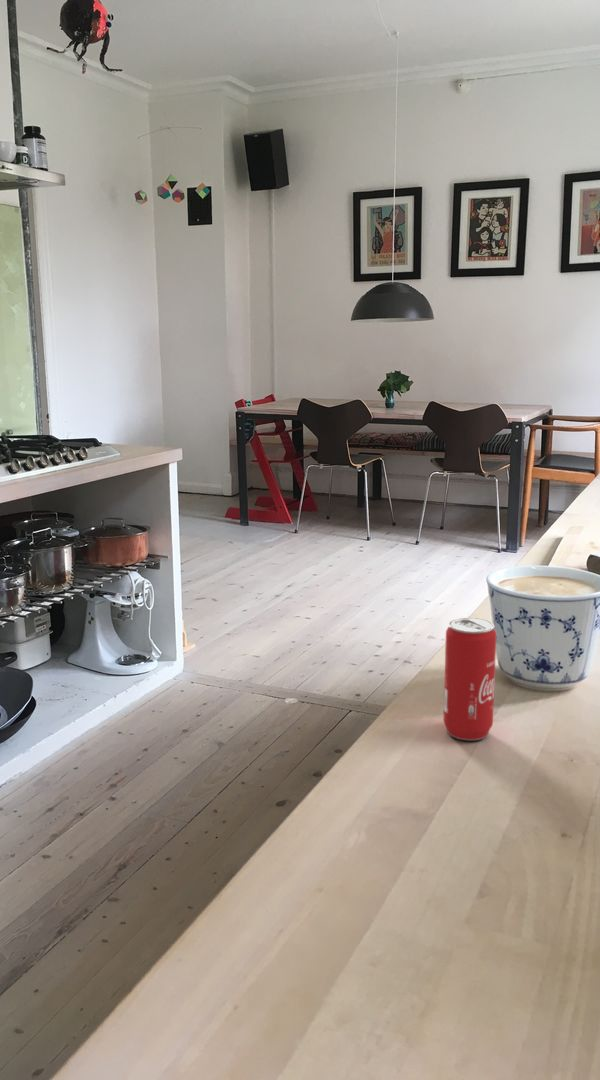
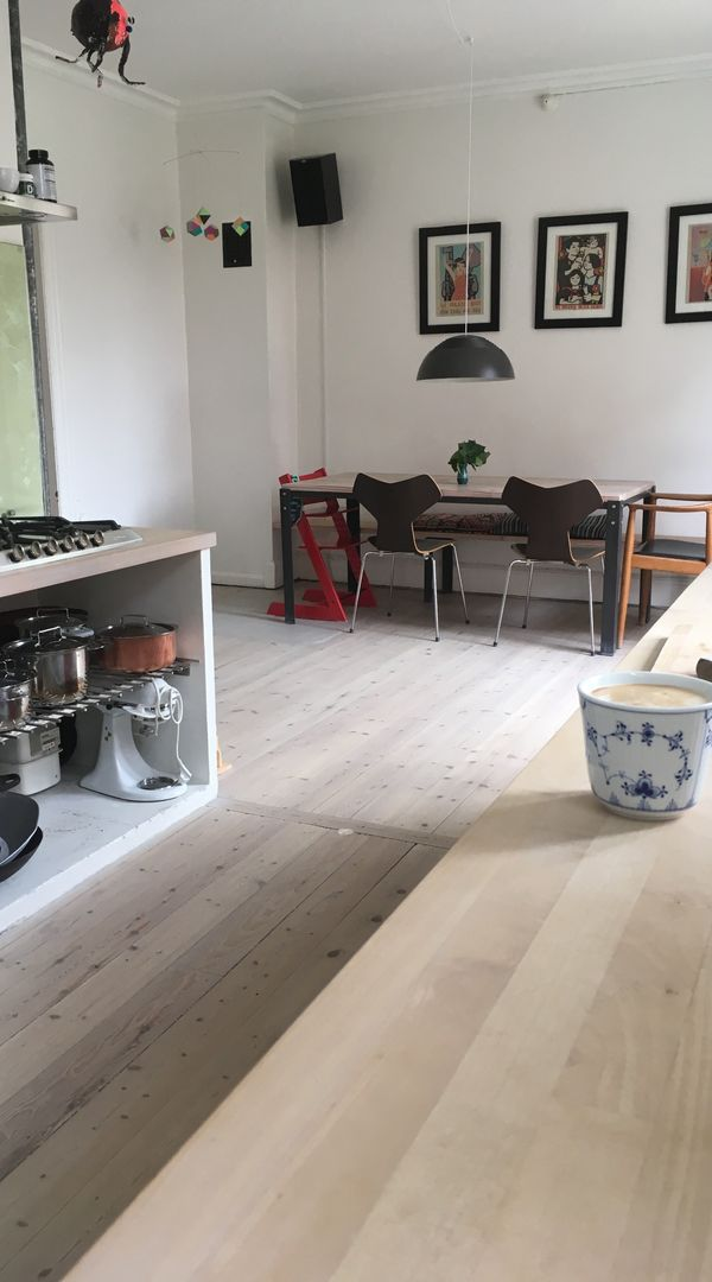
- beverage can (469, 678)
